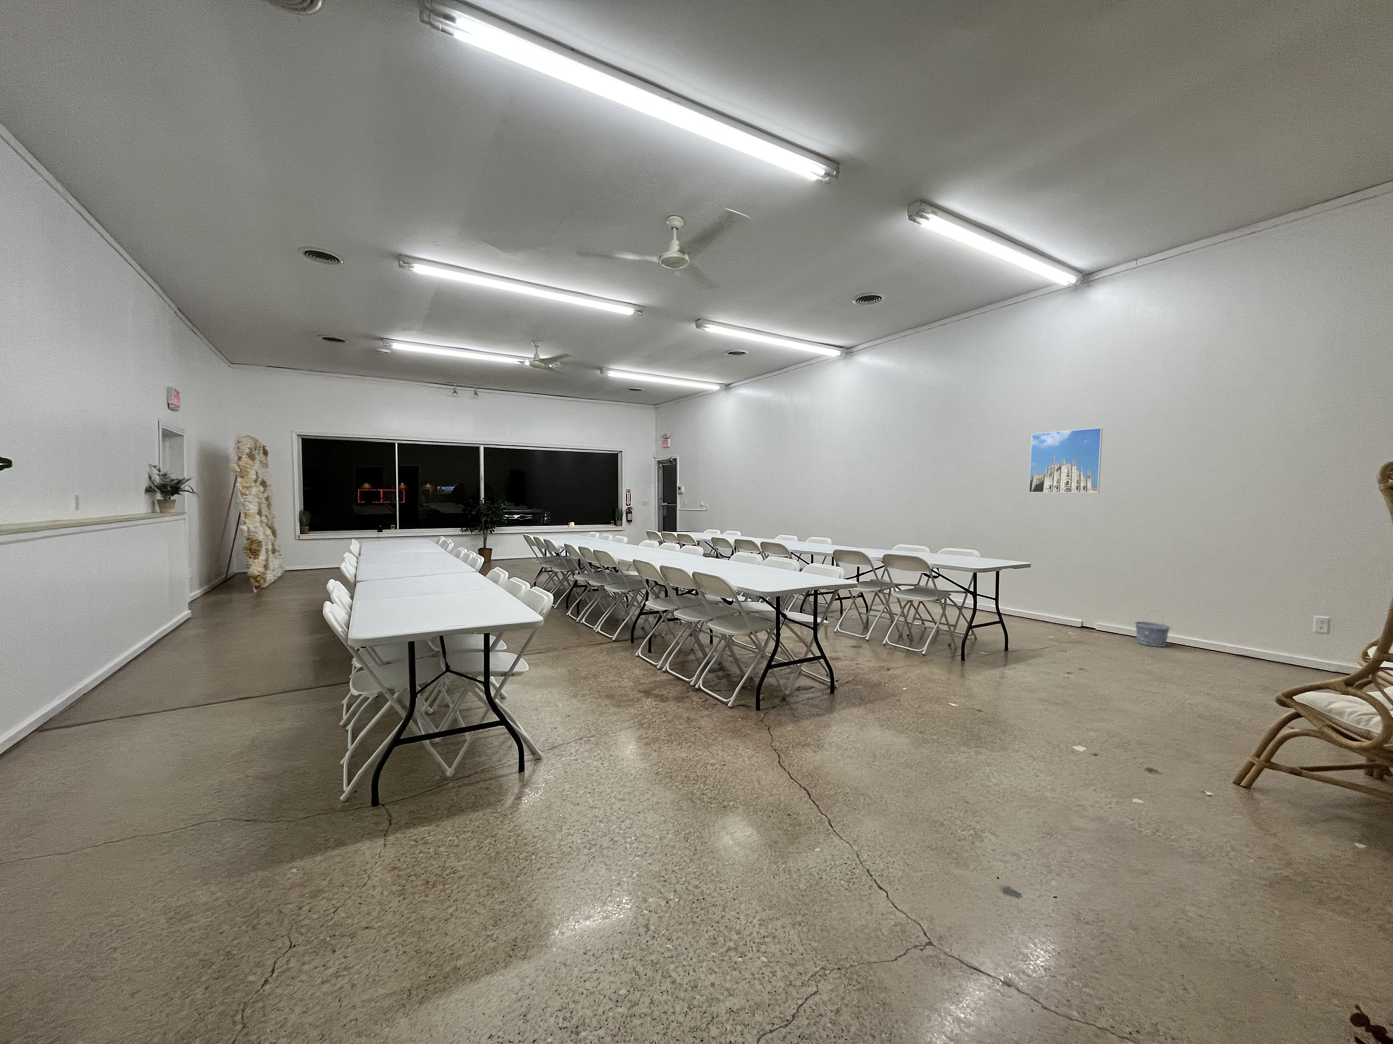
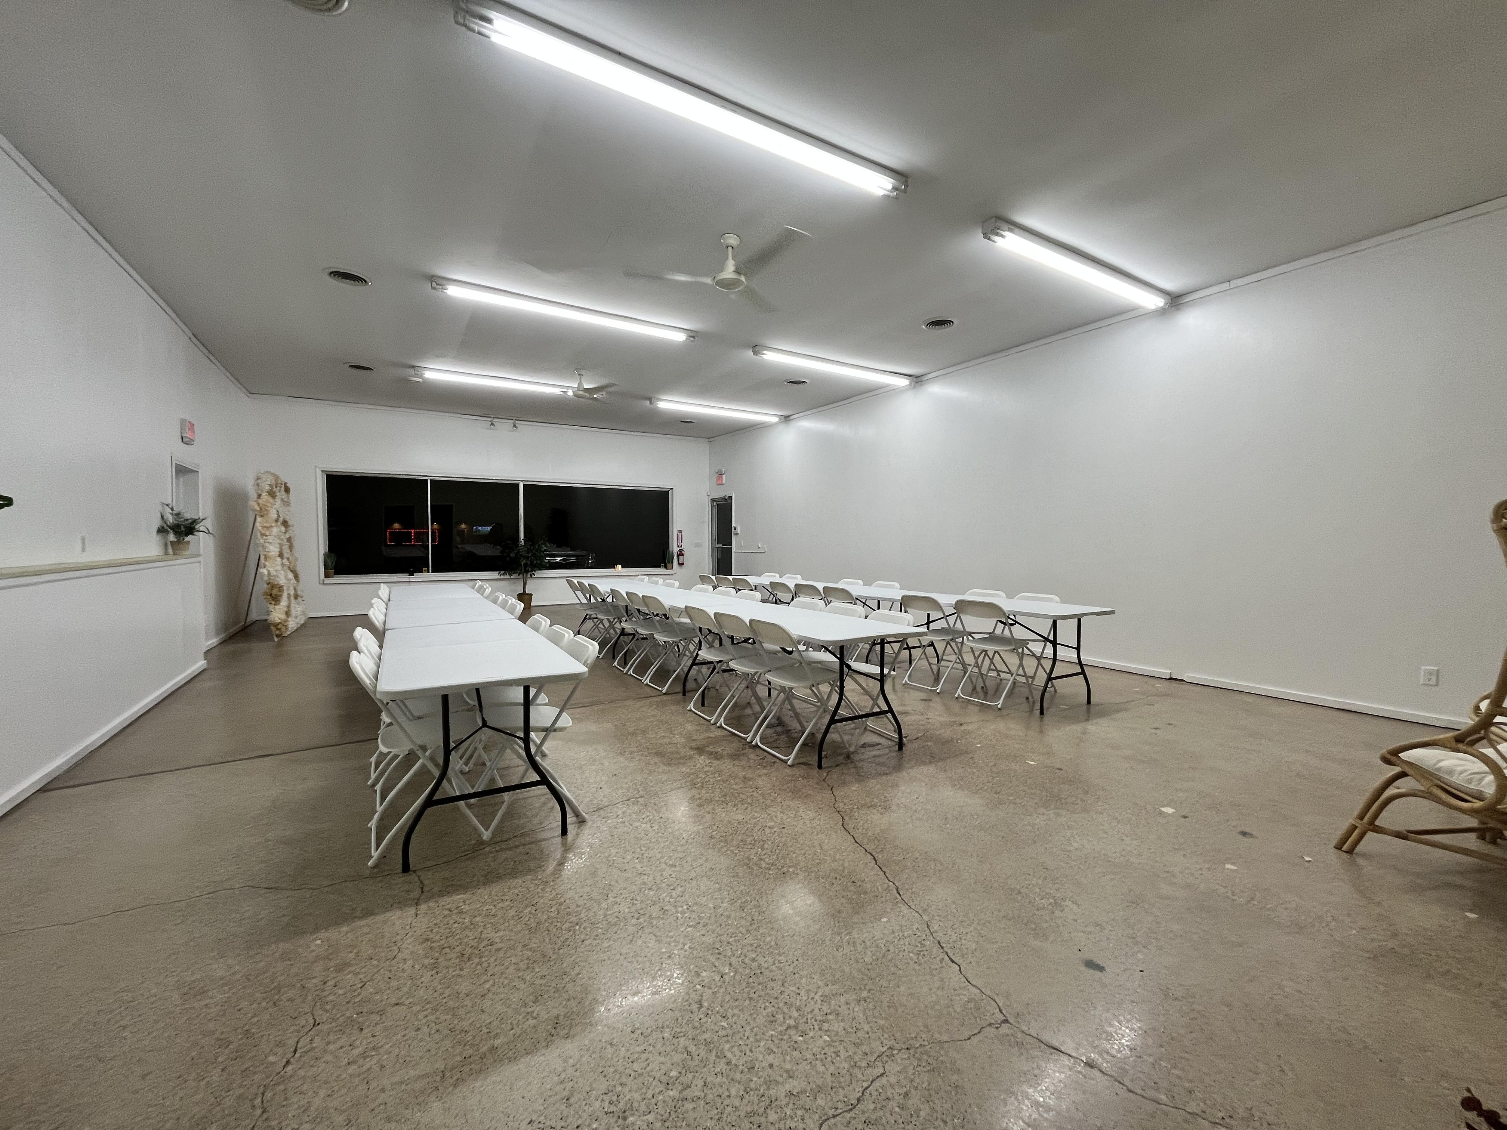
- bucket (1152, 627)
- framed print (1064, 462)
